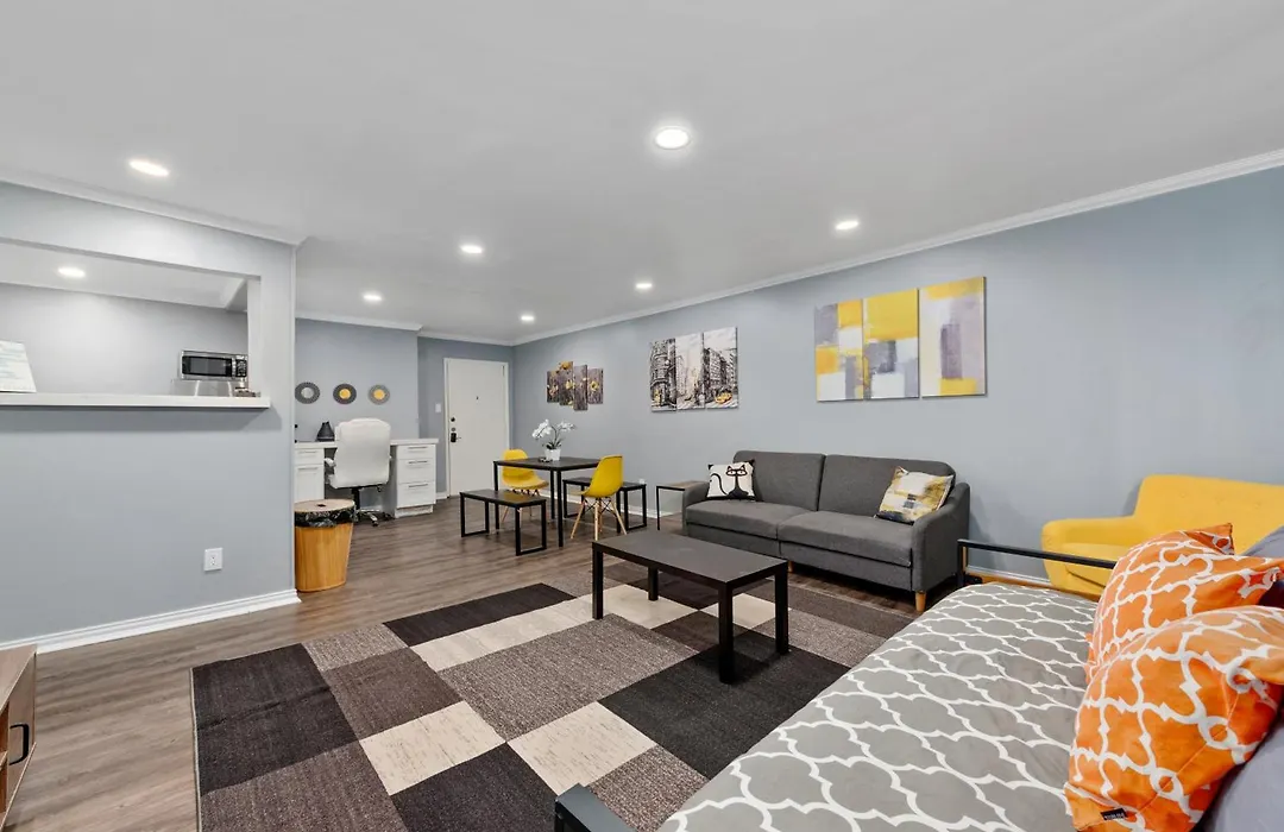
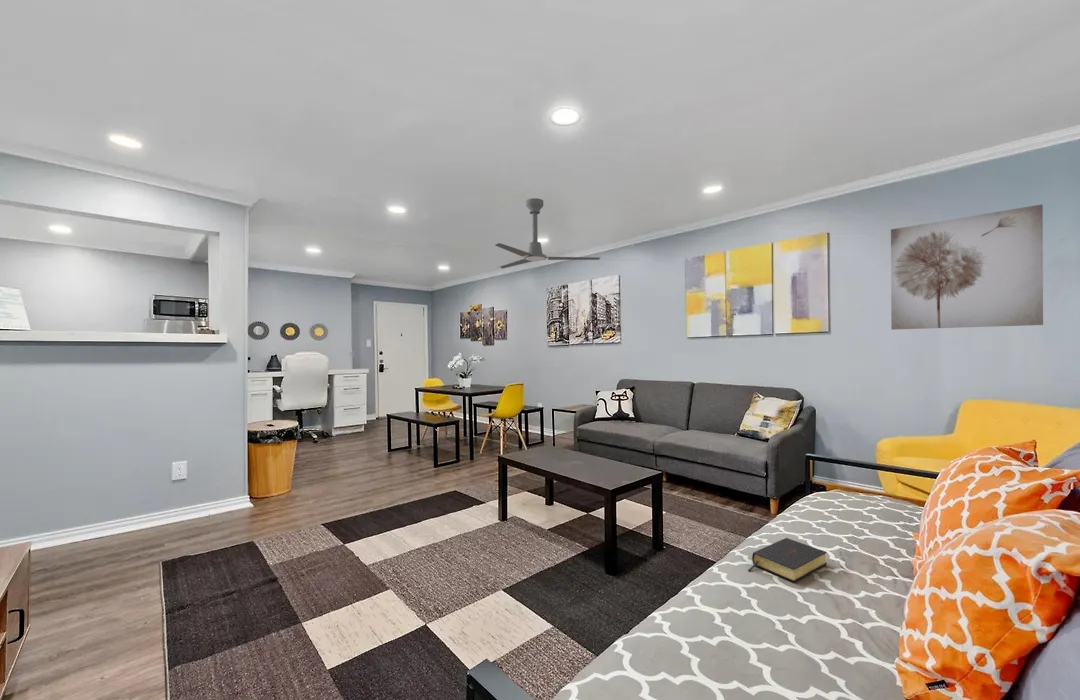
+ bible (785, 560)
+ wall art (960, 272)
+ ceiling fan (537, 231)
